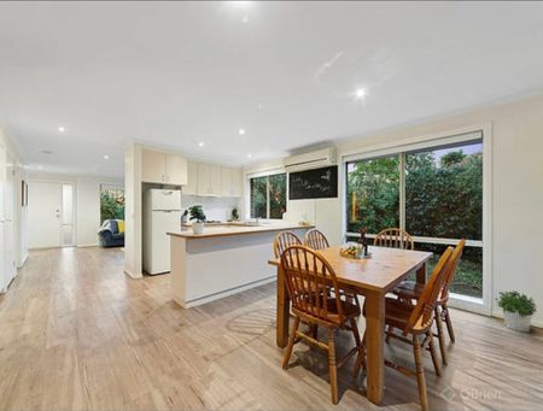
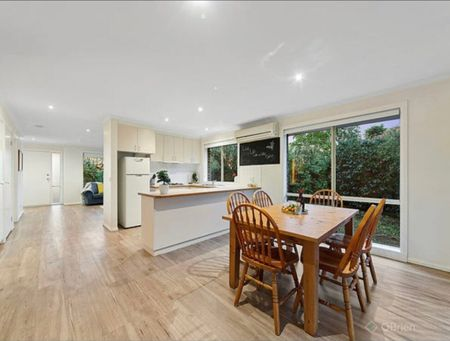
- potted plant (514, 309)
